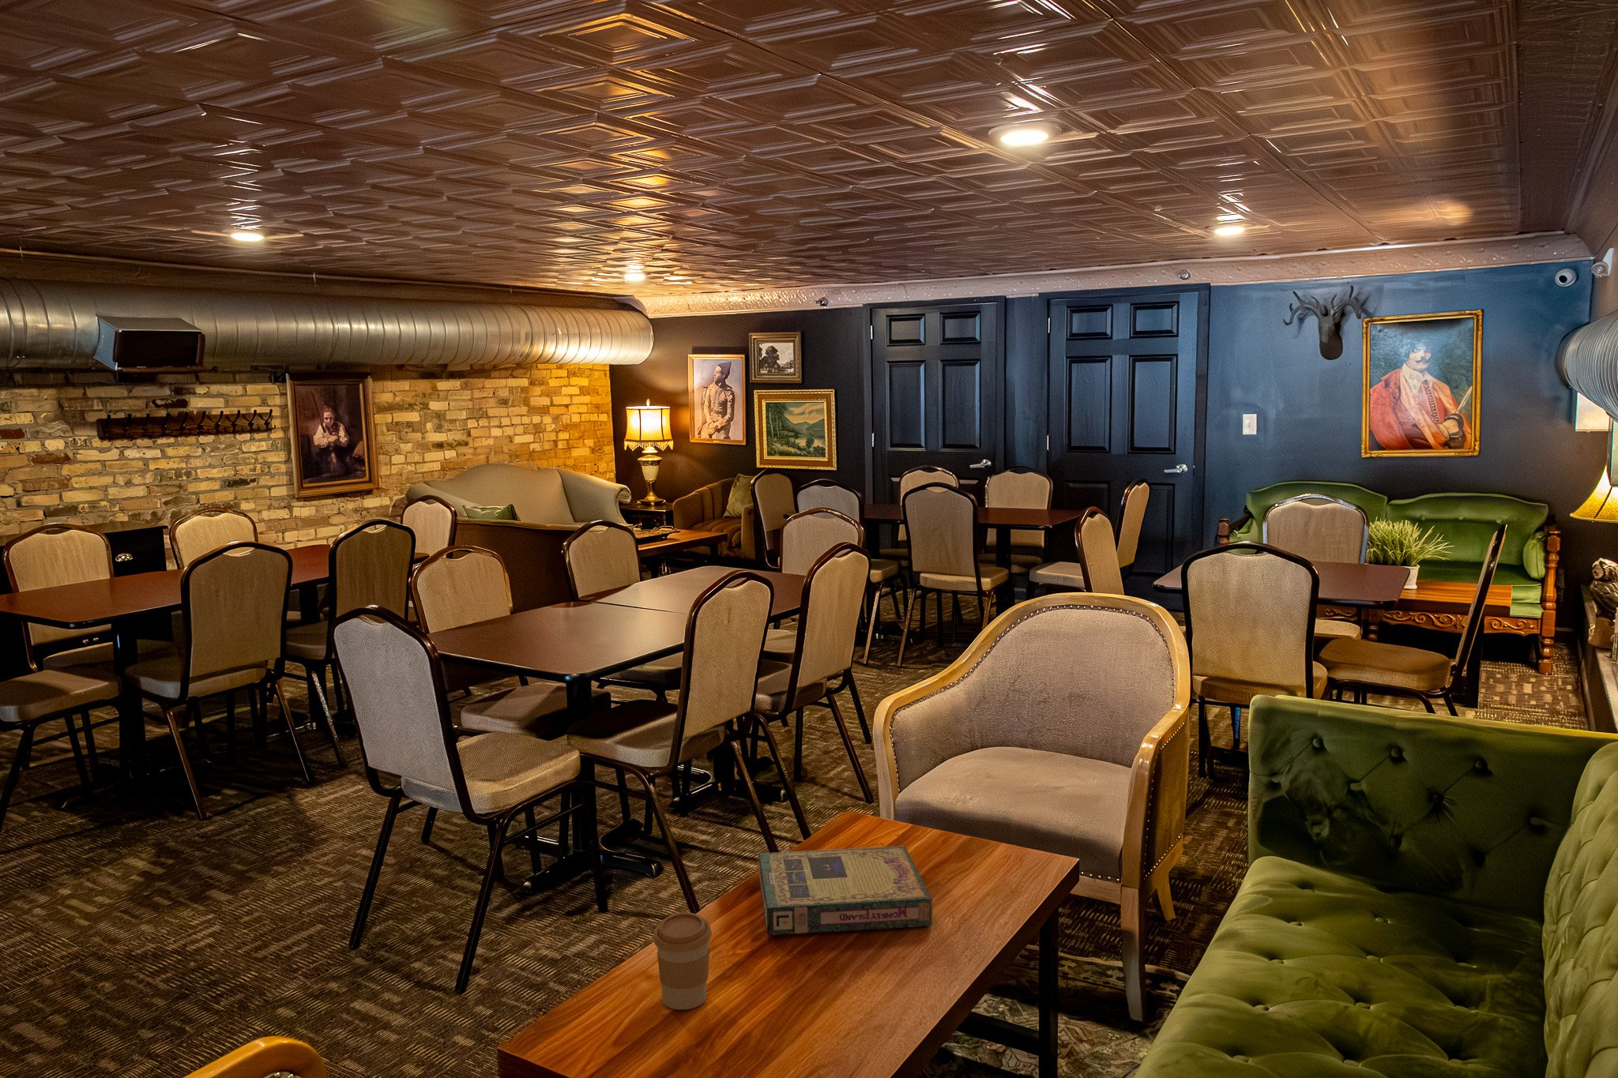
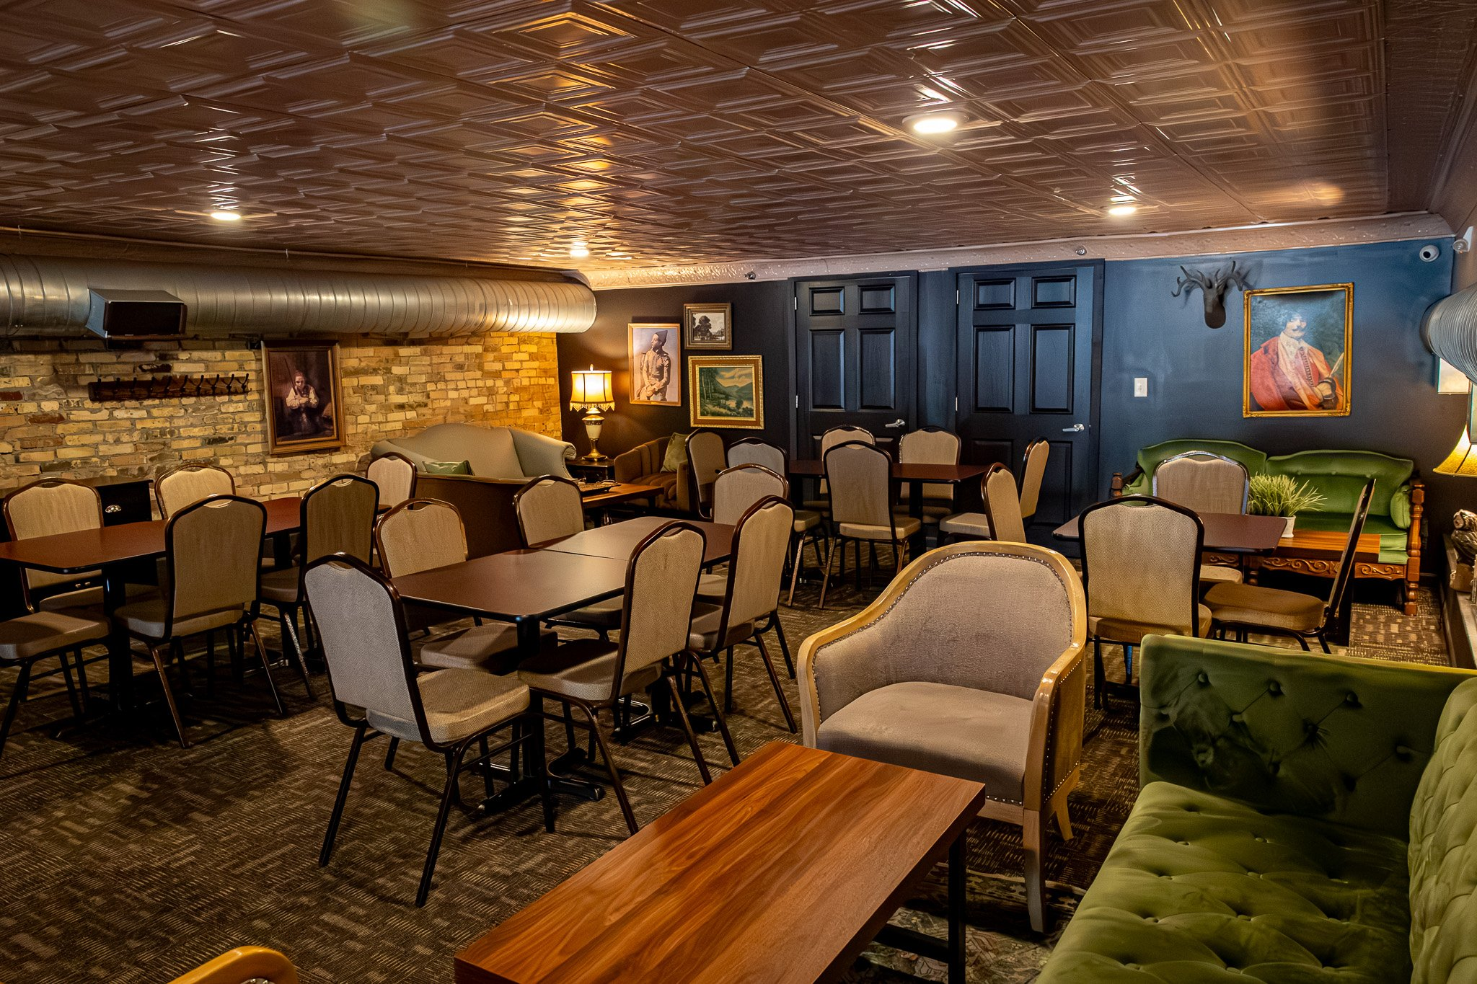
- video game box (841, 887)
- coffee cup (683, 960)
